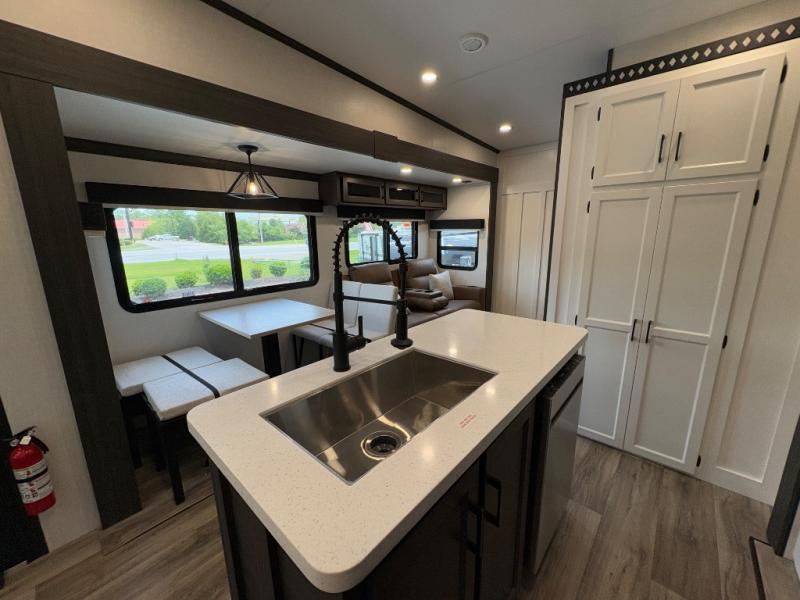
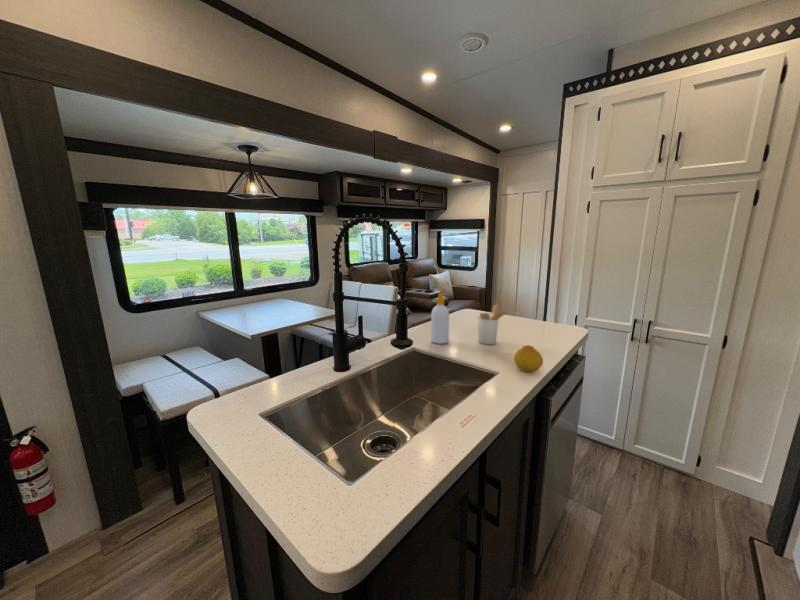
+ fruit (528, 358)
+ utensil holder (492, 325)
+ soap bottle (440, 317)
